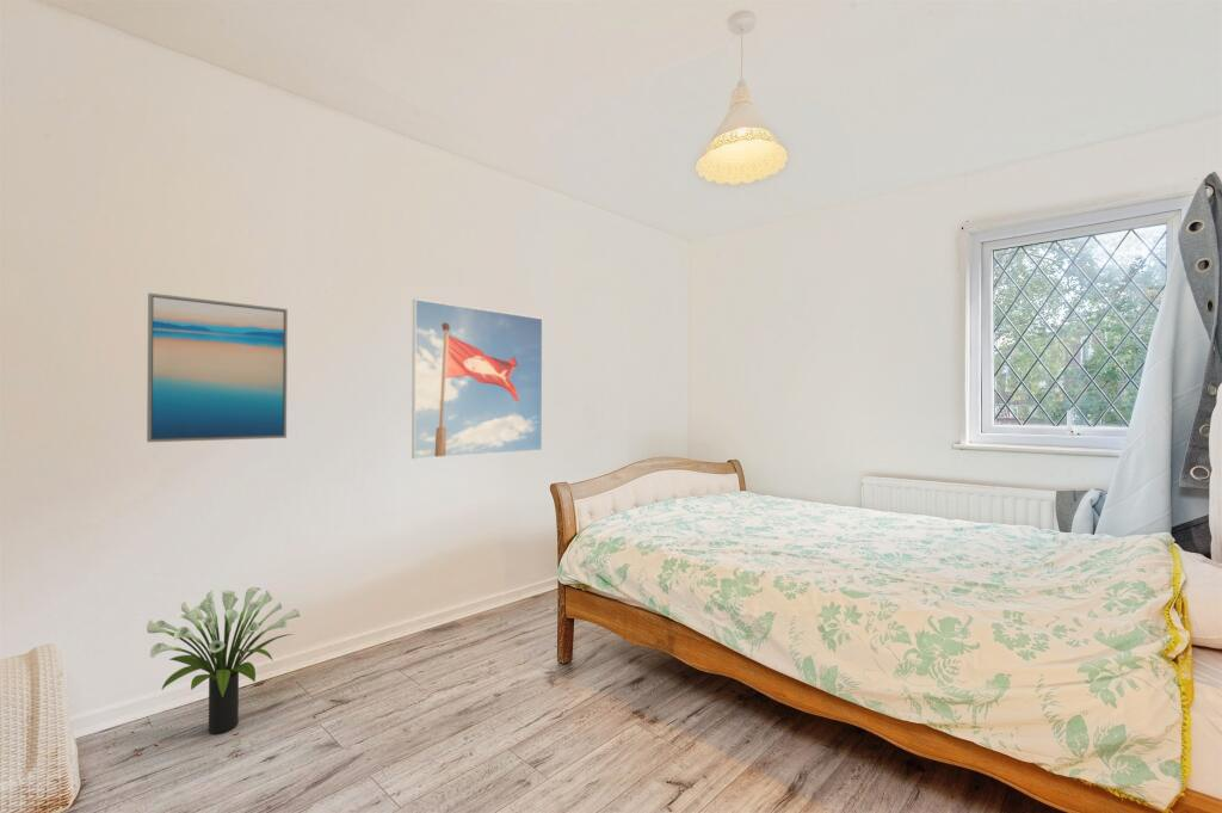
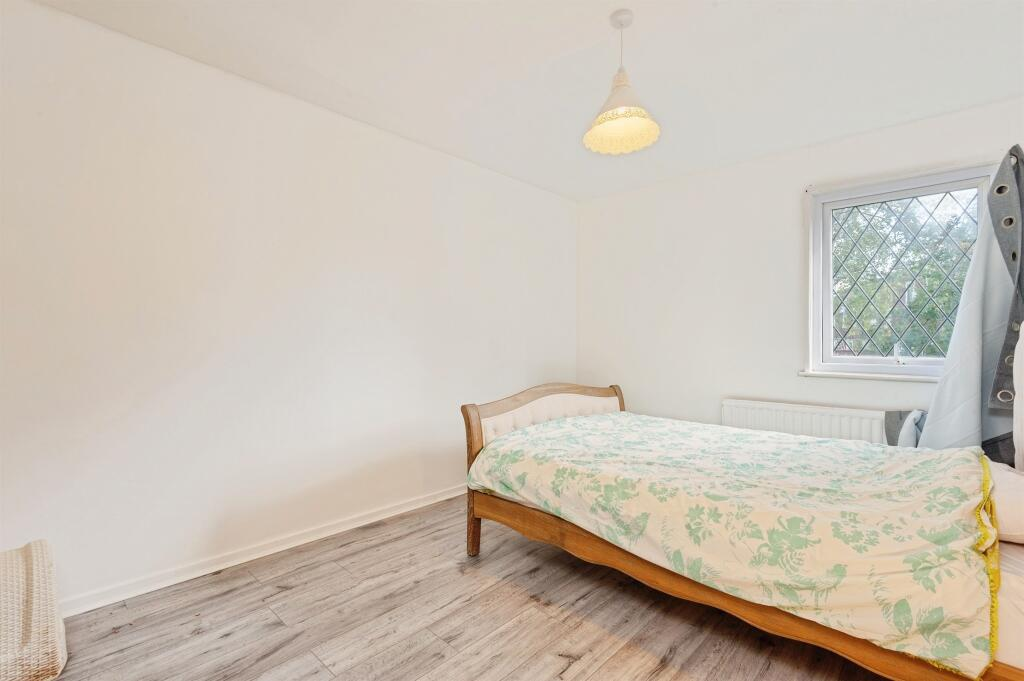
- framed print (482, 382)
- wall art (221, 370)
- potted plant (228, 657)
